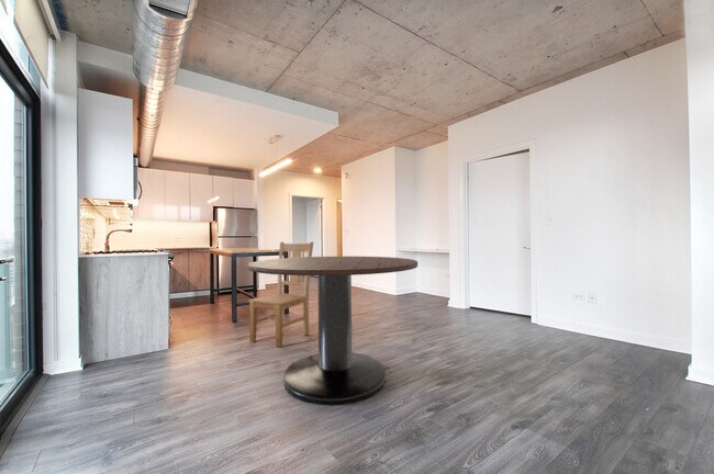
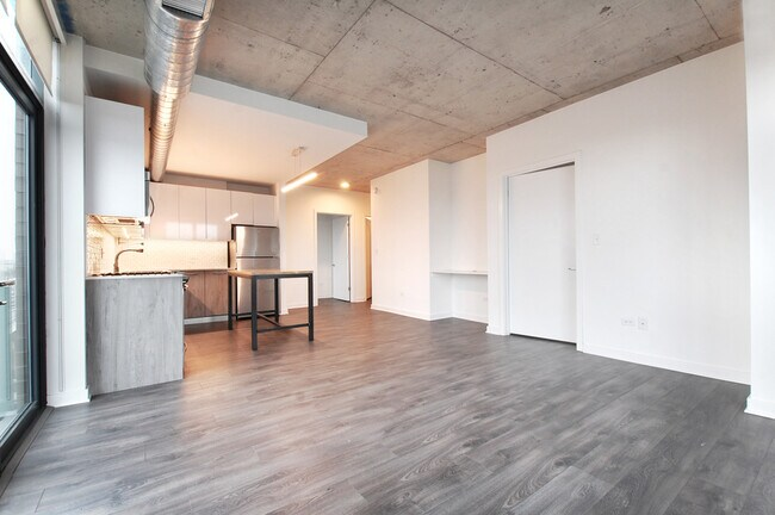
- dining table (334, 319)
- chair (280, 289)
